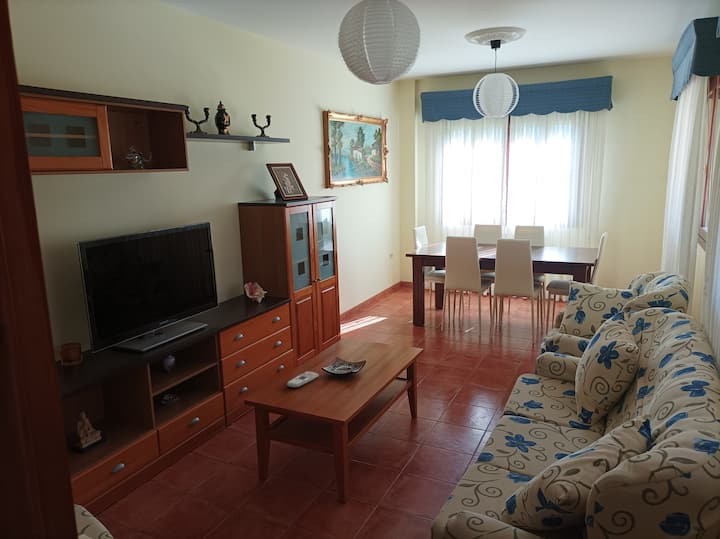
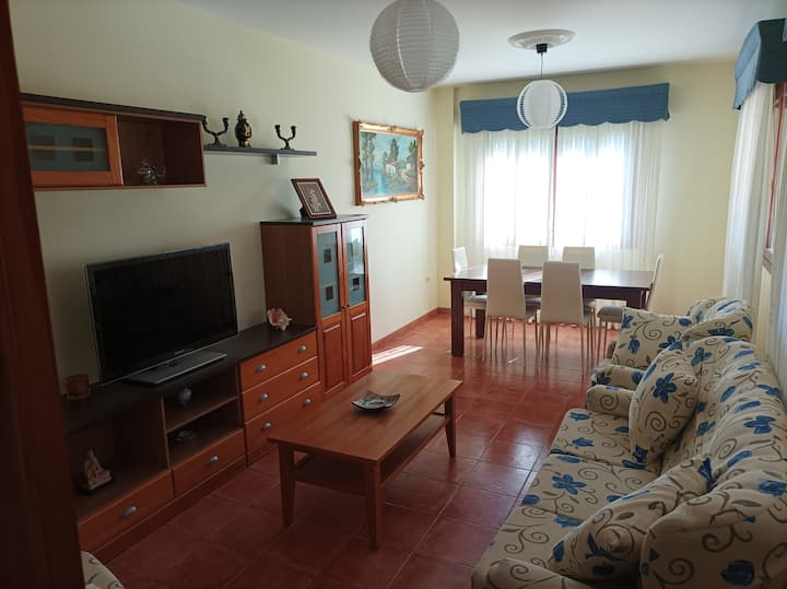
- remote control (302, 379)
